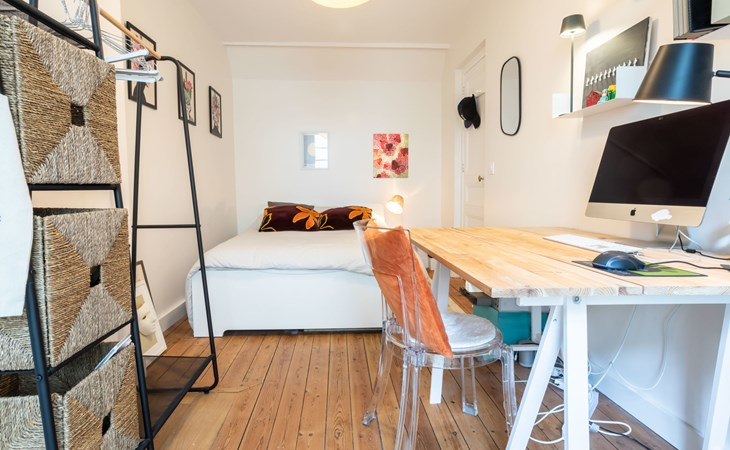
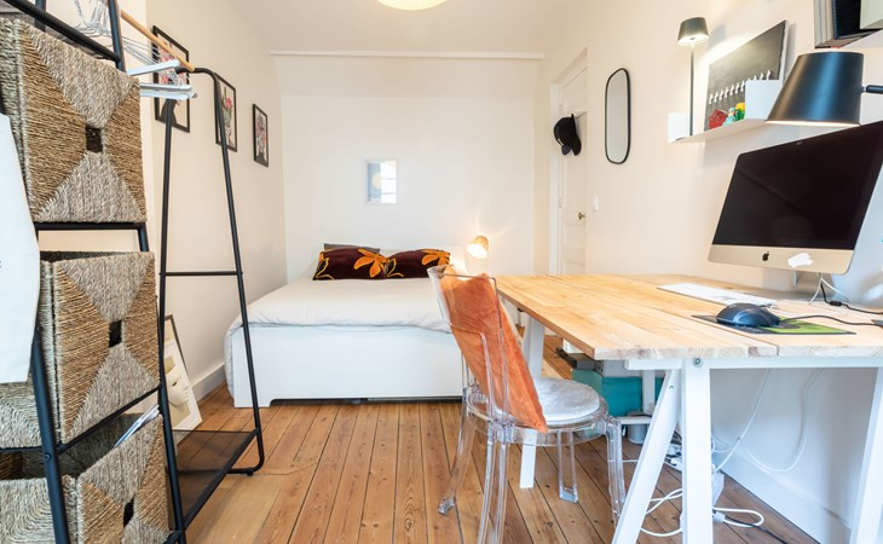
- wall art (390, 156)
